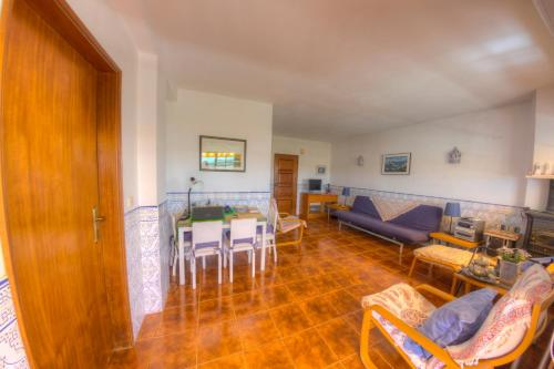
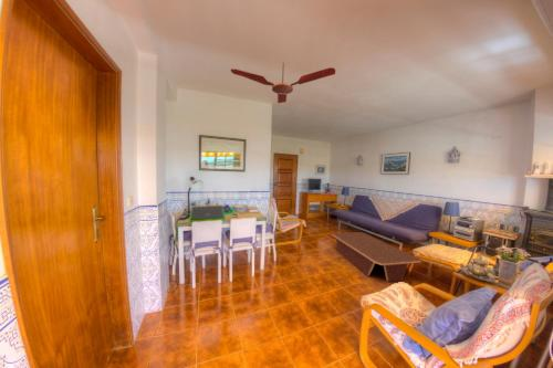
+ coffee table (367, 252)
+ ceiling fan (282, 83)
